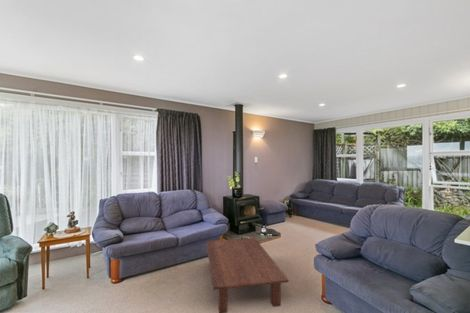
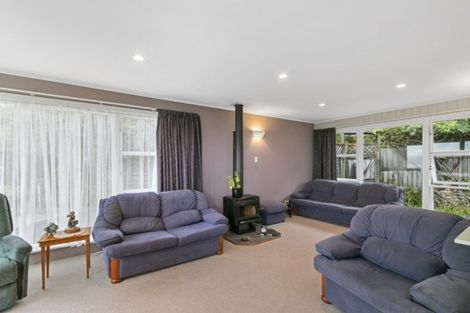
- coffee table (239, 268)
